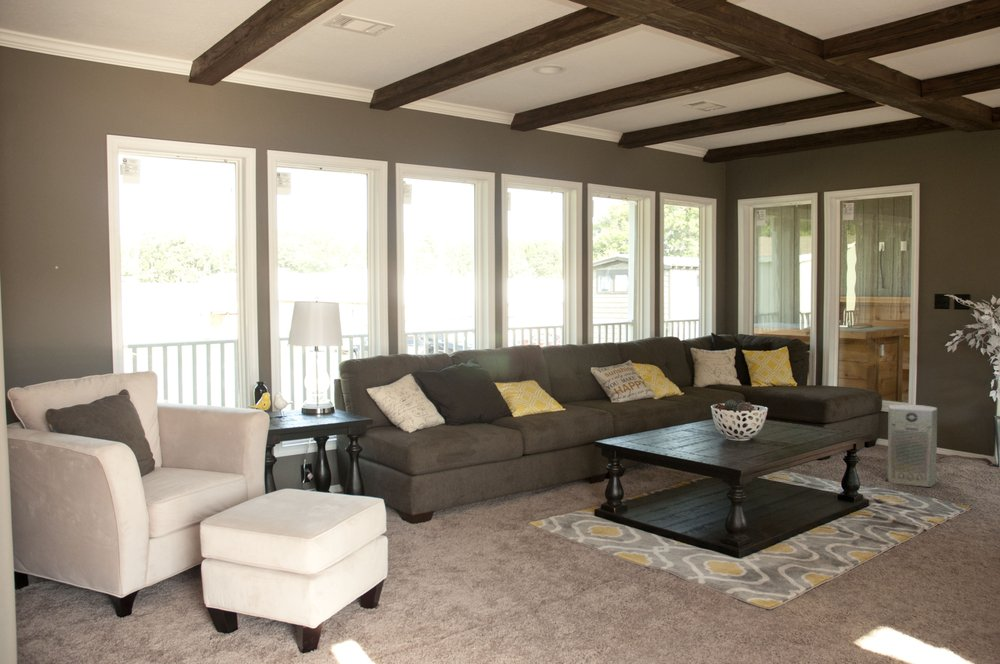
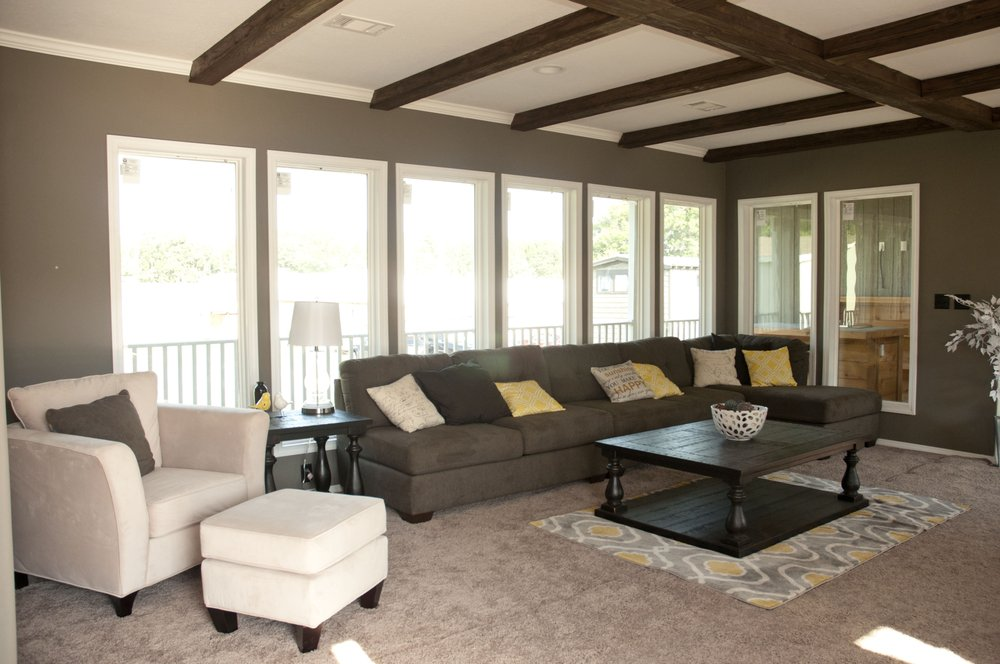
- fan (912, 443)
